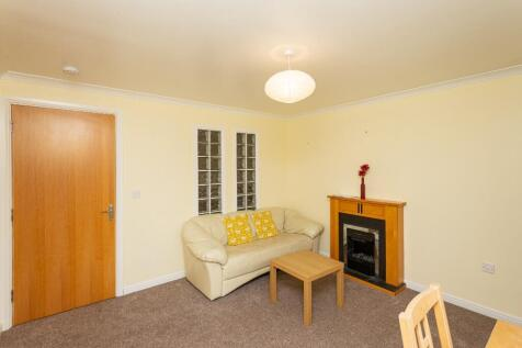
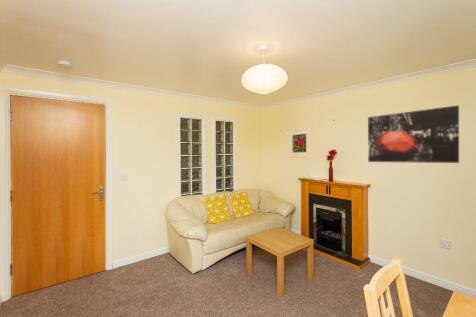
+ wall art (408, 137)
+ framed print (299, 143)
